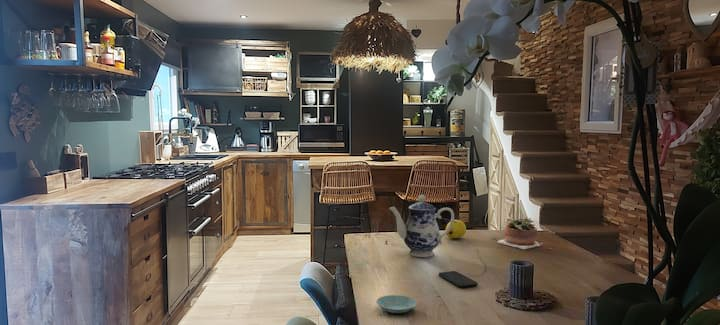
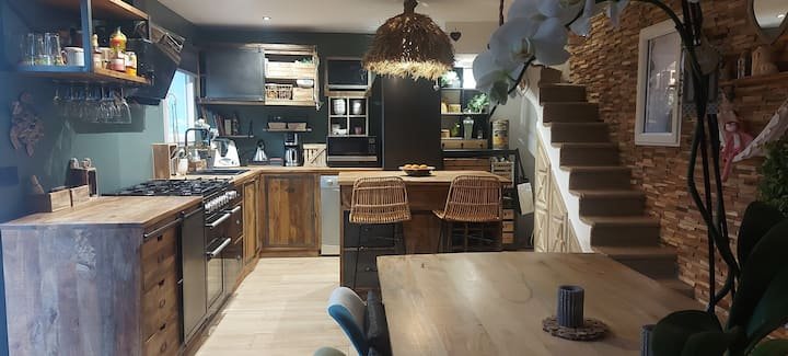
- smartphone (457, 278)
- fruit (456, 228)
- saucer (396, 305)
- teapot (421, 224)
- succulent plant (520, 229)
